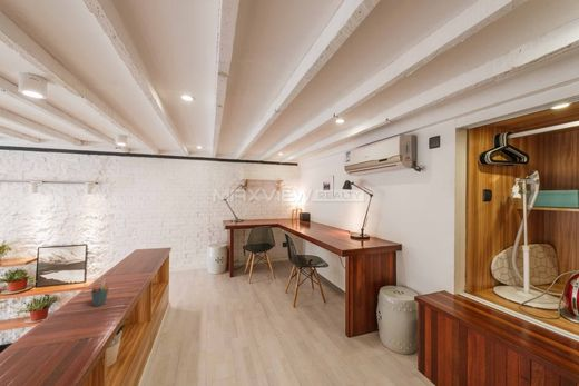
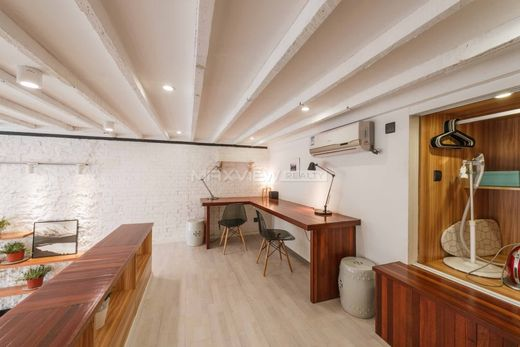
- pen holder (100, 293)
